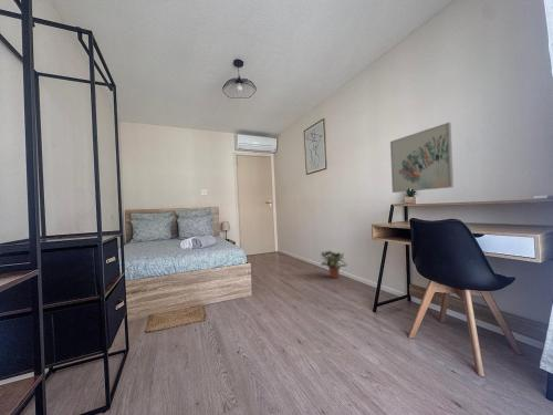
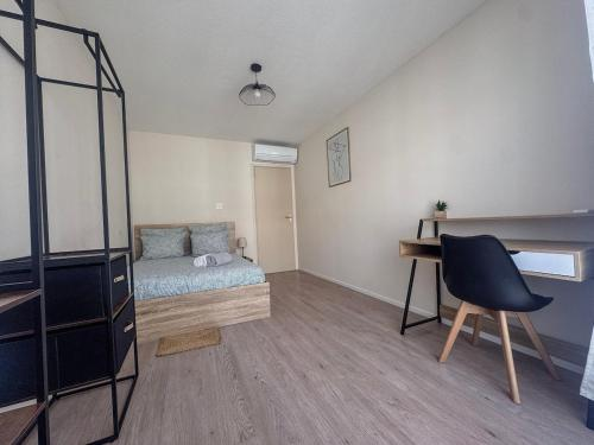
- wall art (418, 162)
- potted plant (334, 263)
